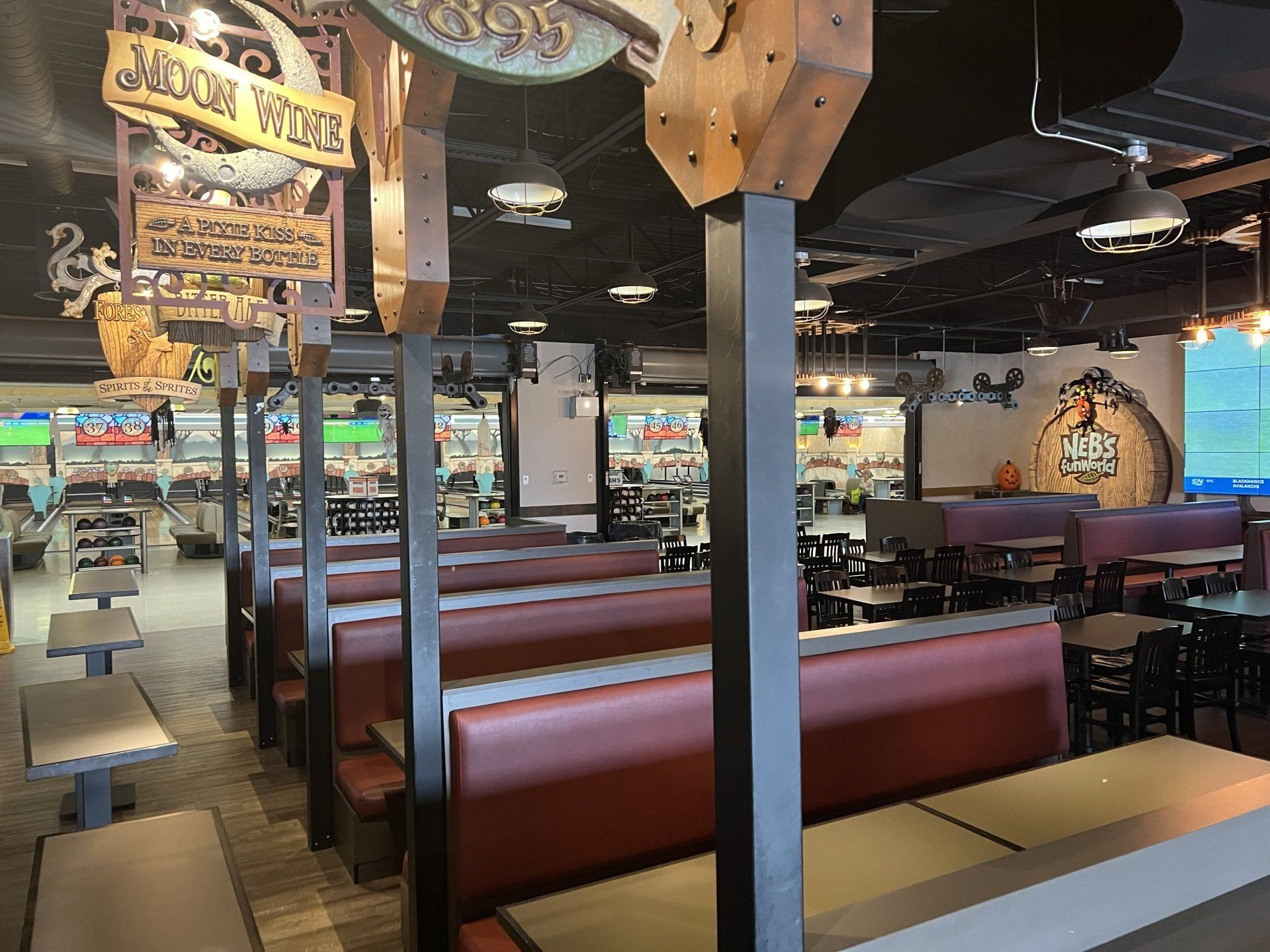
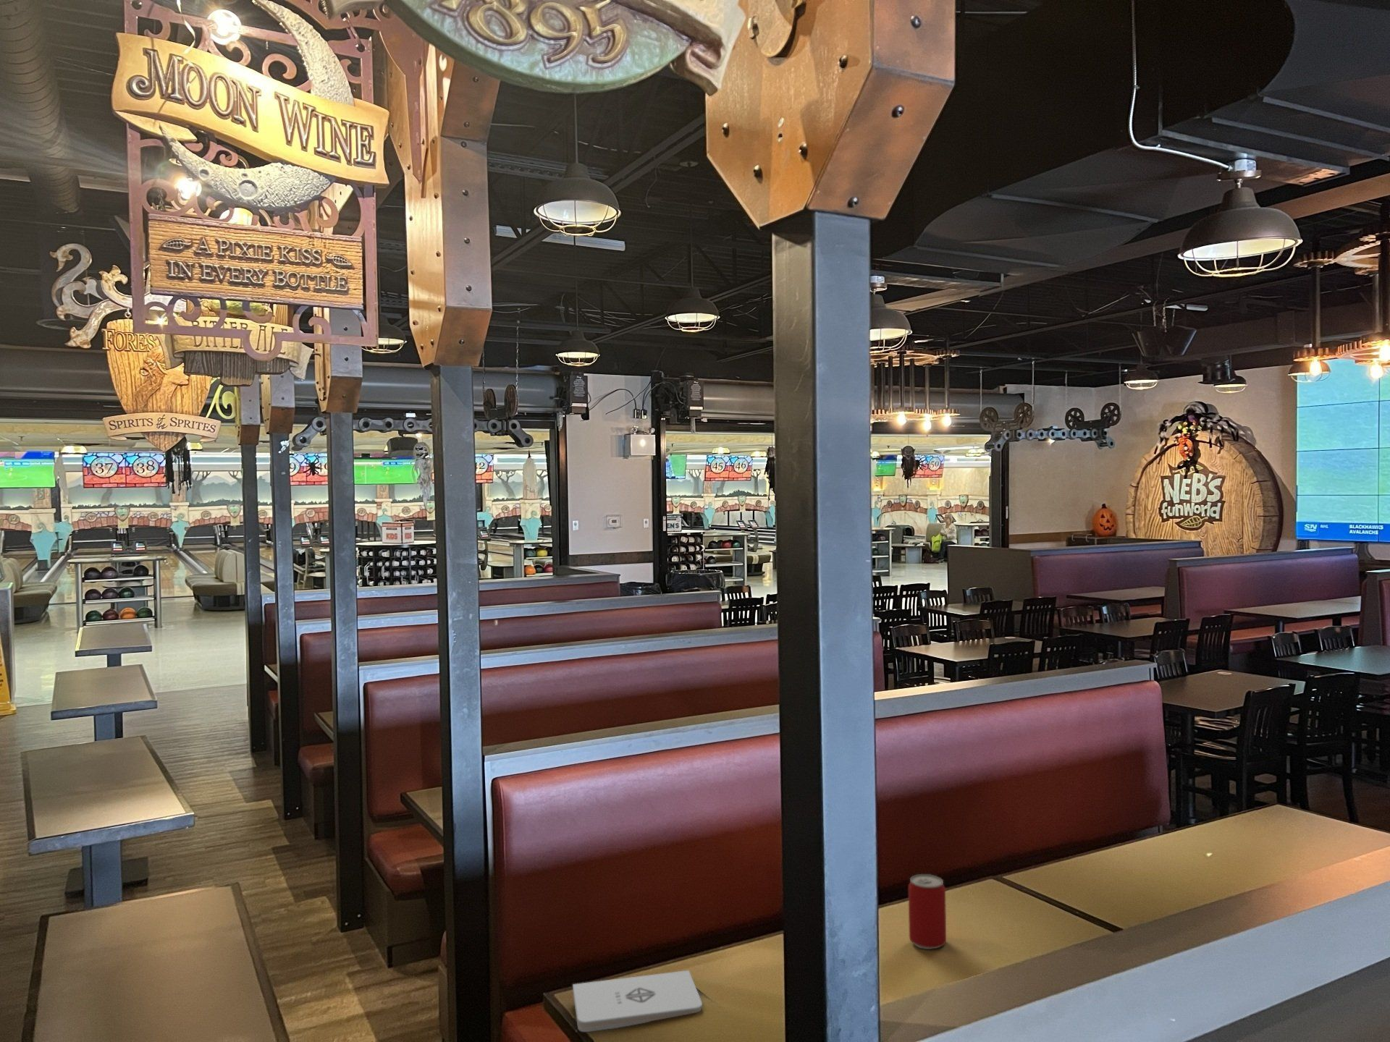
+ notepad (636, 999)
+ beer can (927, 911)
